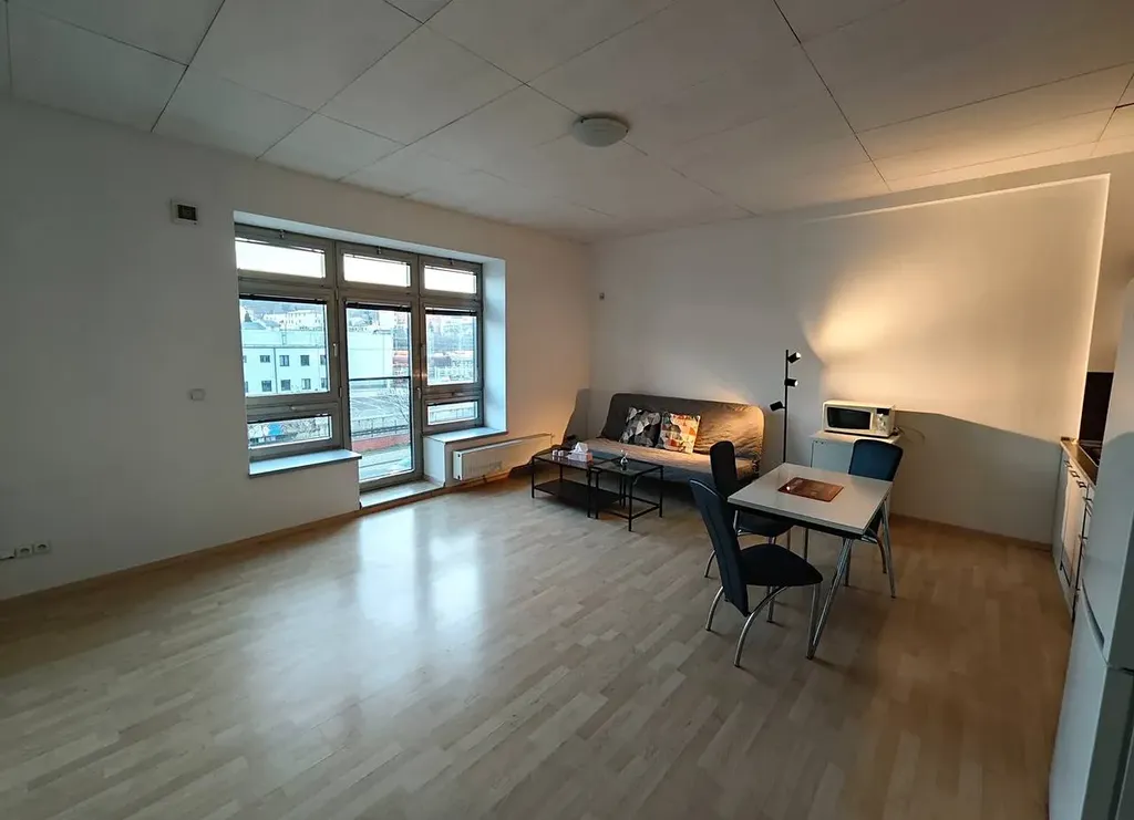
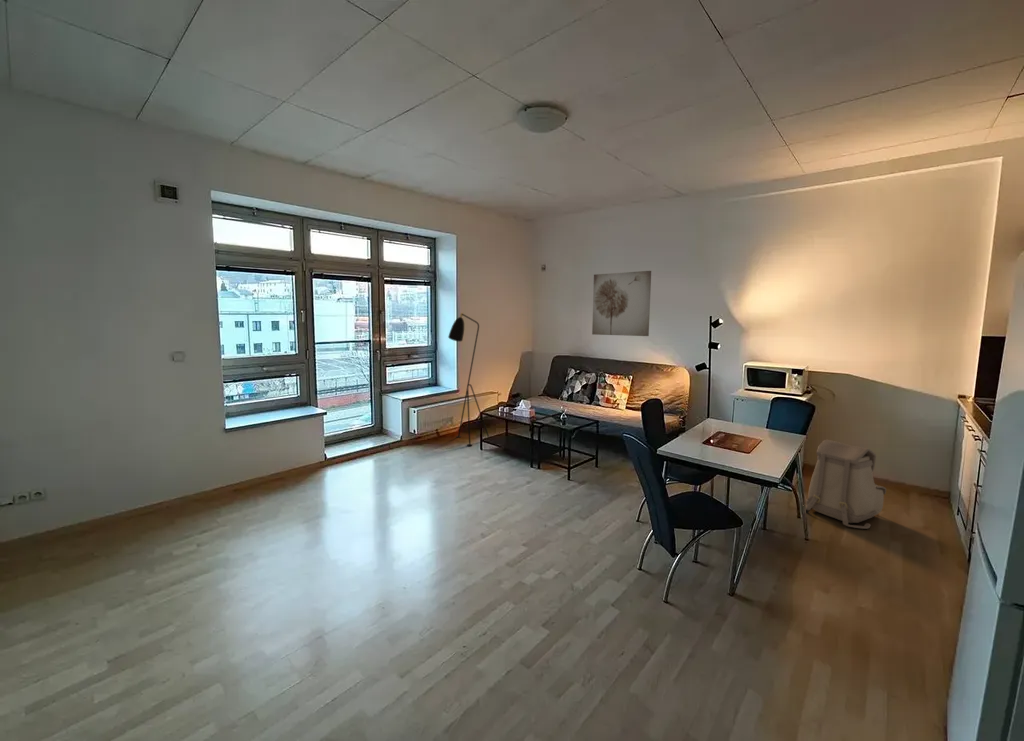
+ backpack (845, 479)
+ wall art (620, 304)
+ floor lamp (469, 376)
